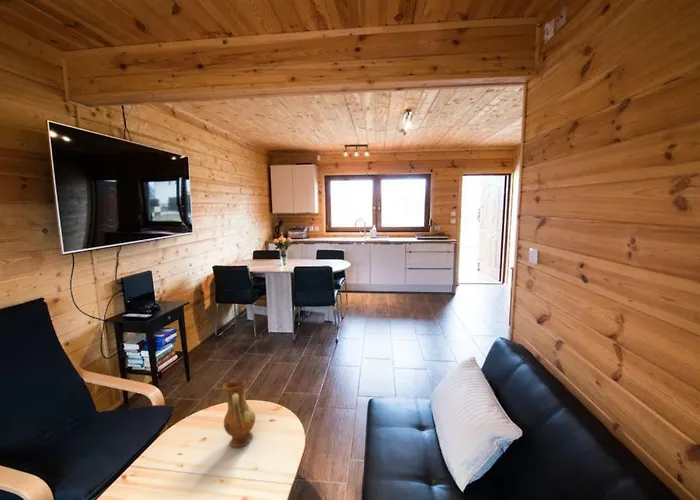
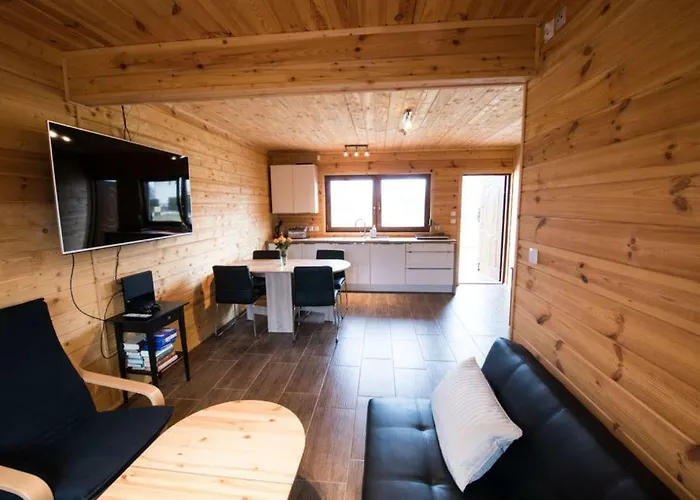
- ceramic jug (239, 412)
